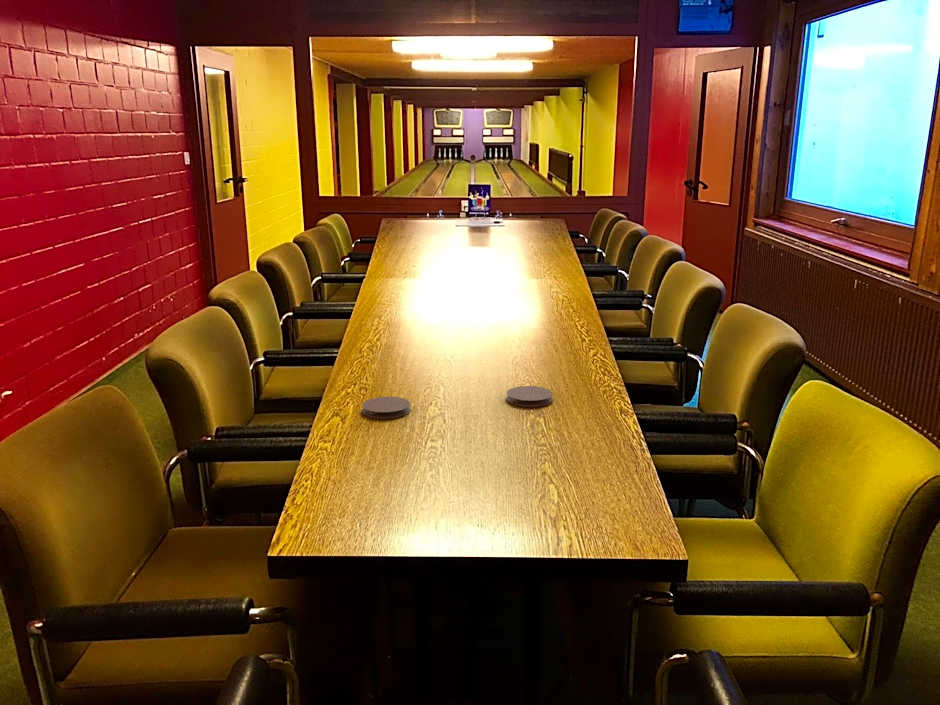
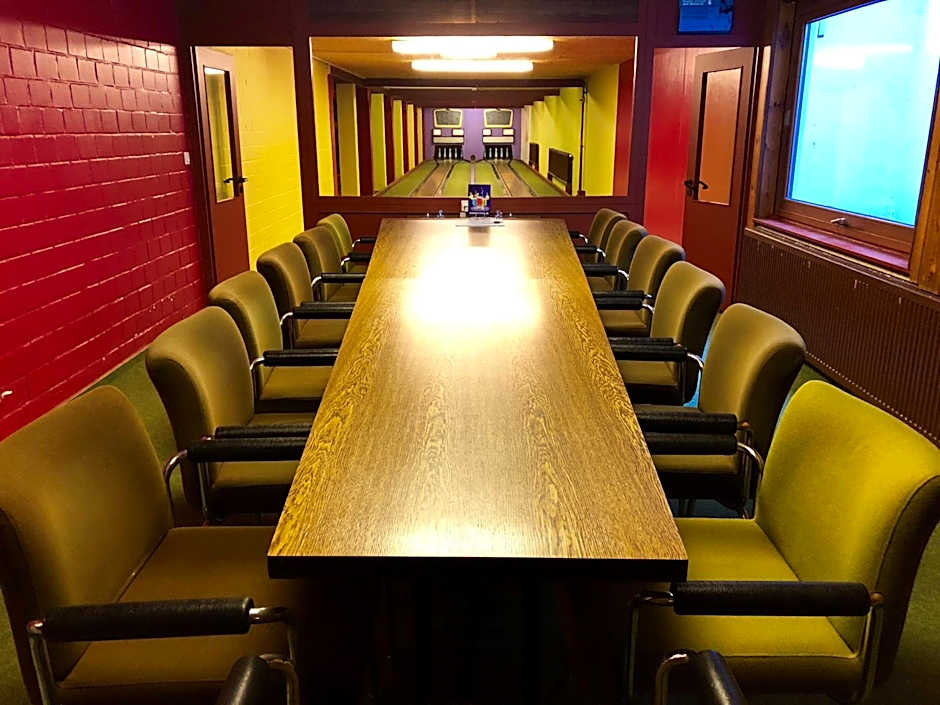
- coaster (386, 407)
- coaster (529, 396)
